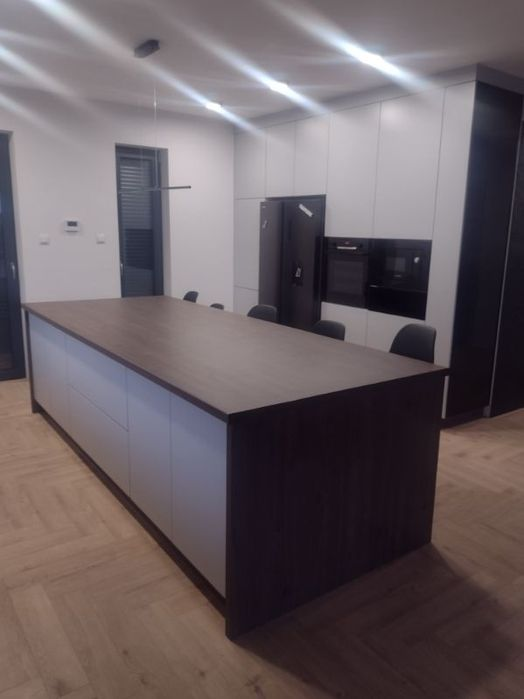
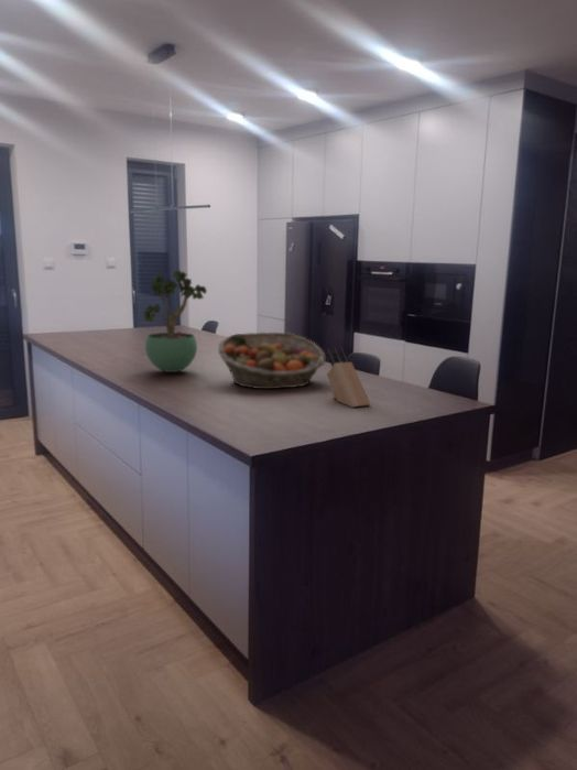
+ fruit basket (271, 359)
+ potted plant (173, 322)
+ knife block (346, 376)
